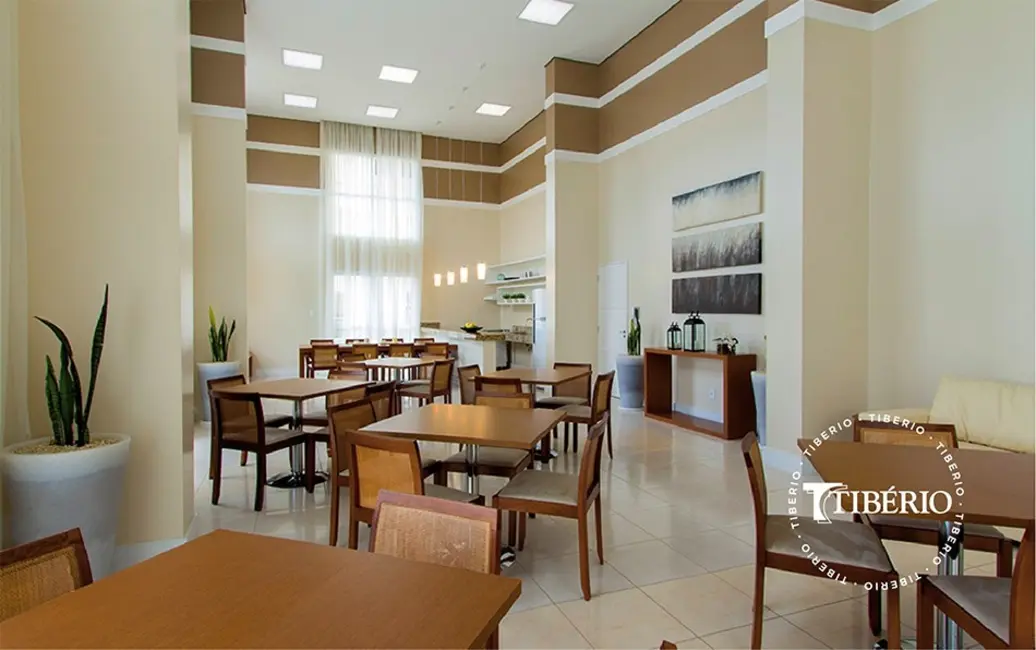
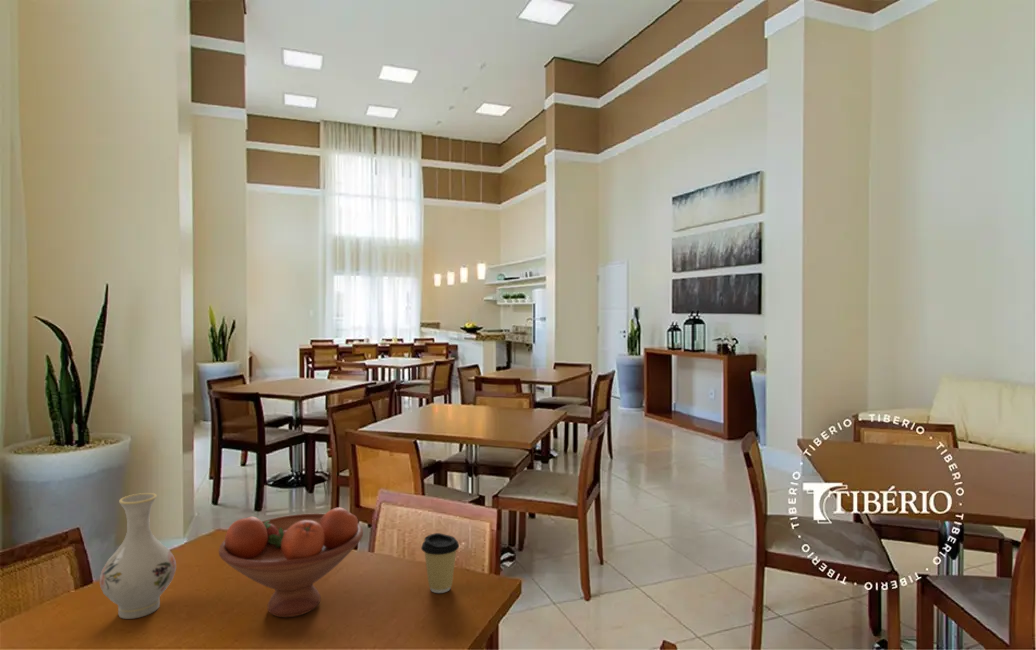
+ coffee cup (440, 563)
+ fruit bowl (294, 557)
+ vase (138, 553)
